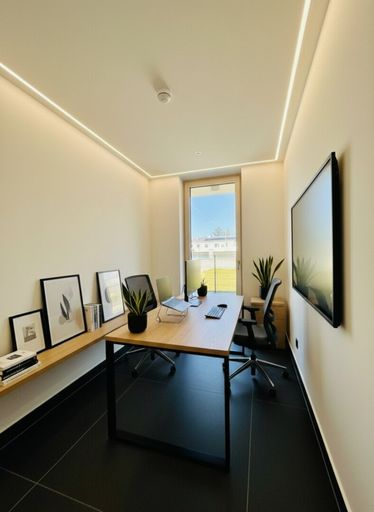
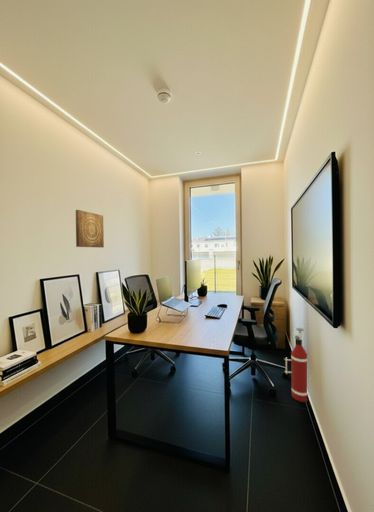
+ fire extinguisher (295, 362)
+ wall art (90, 230)
